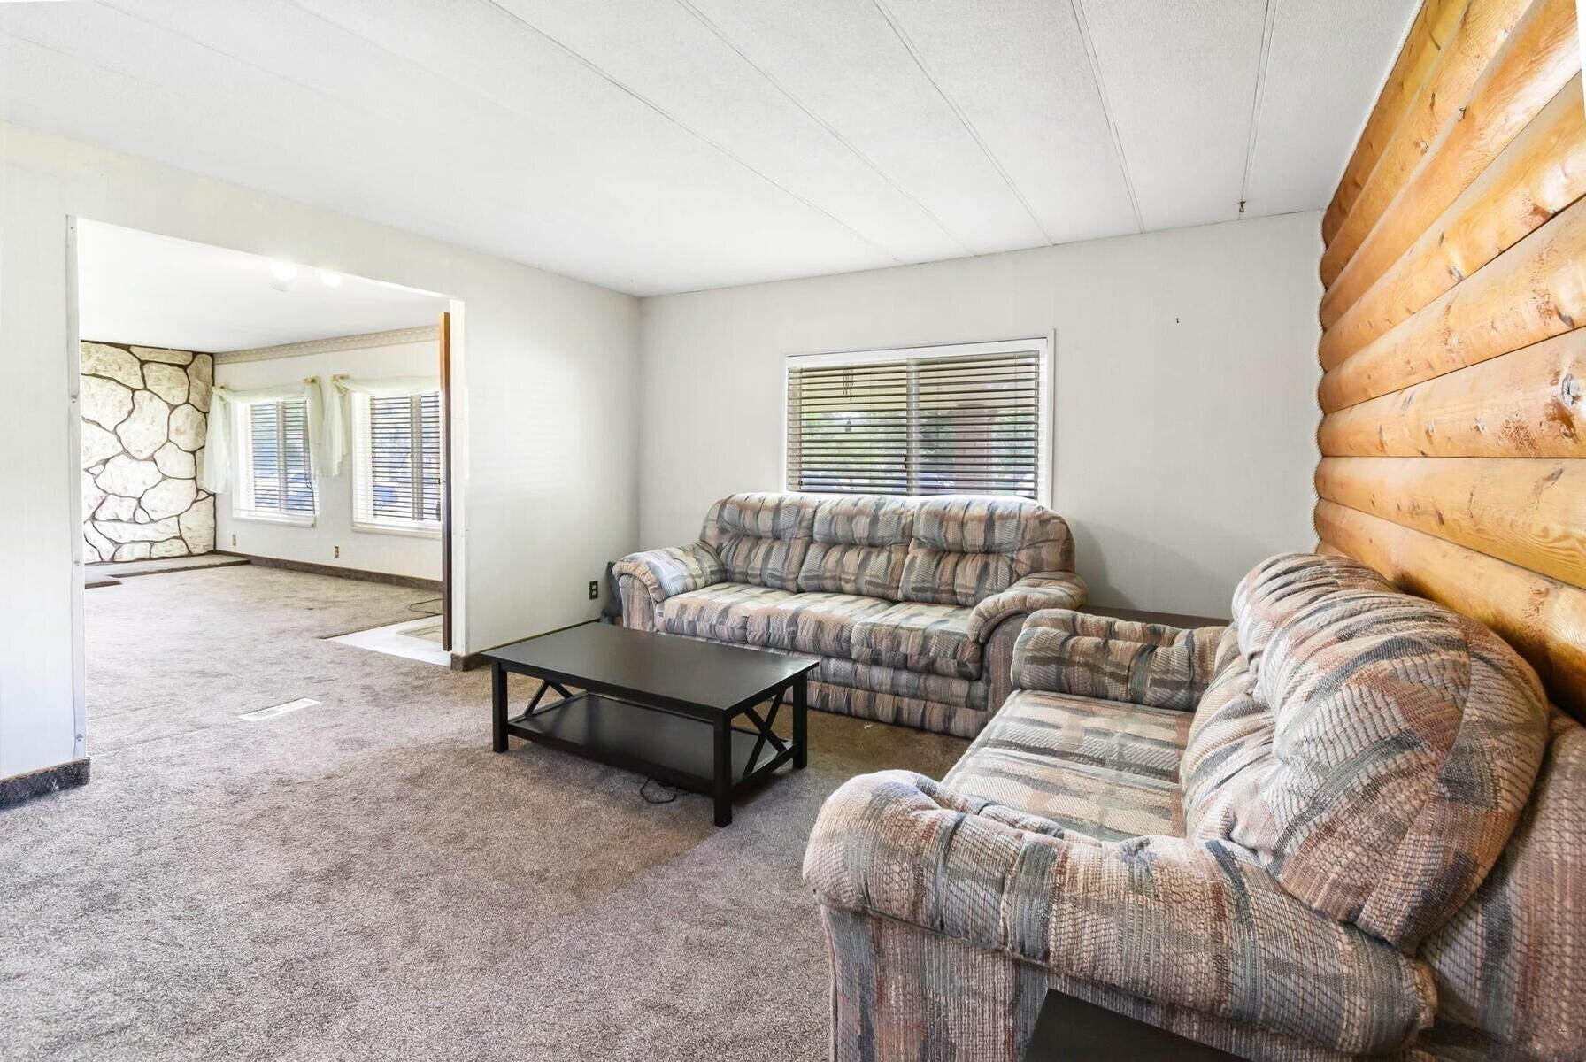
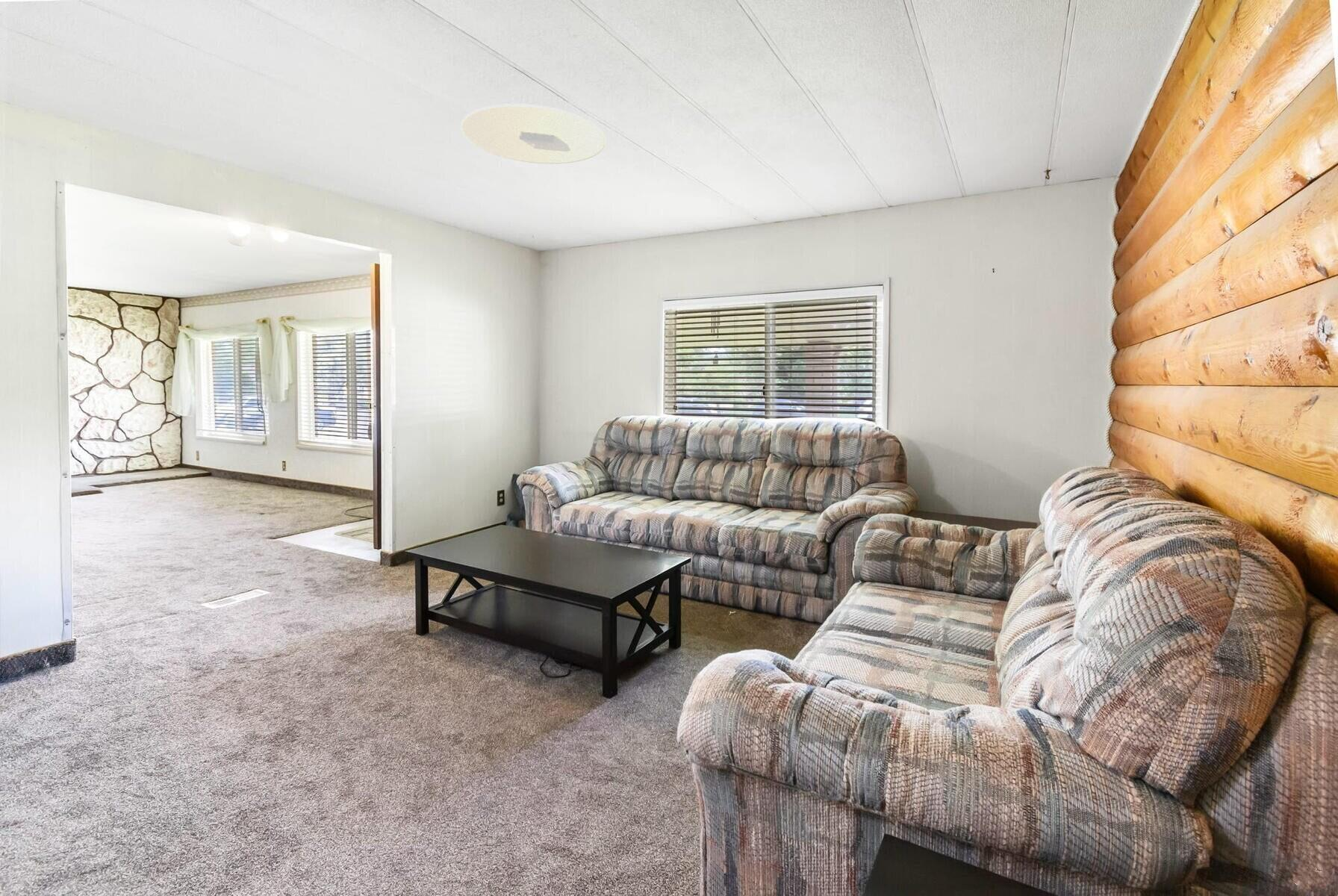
+ ceiling light (535, 130)
